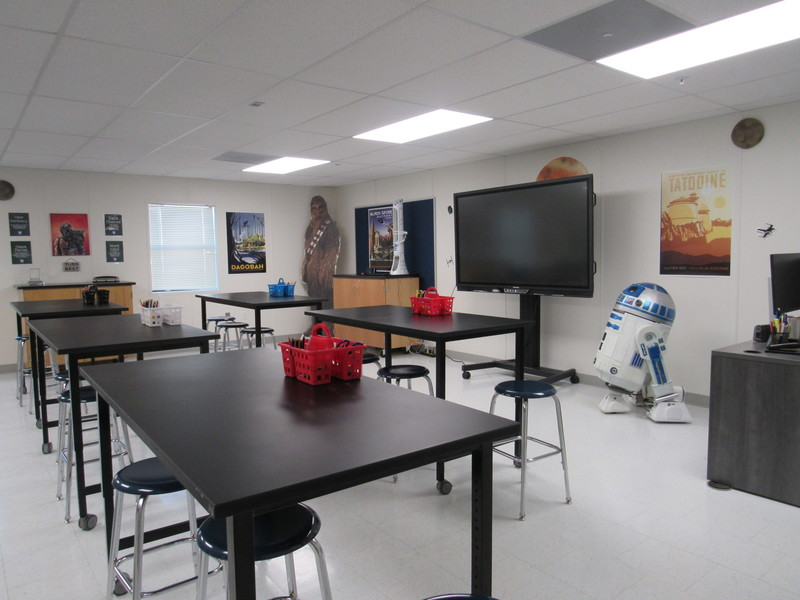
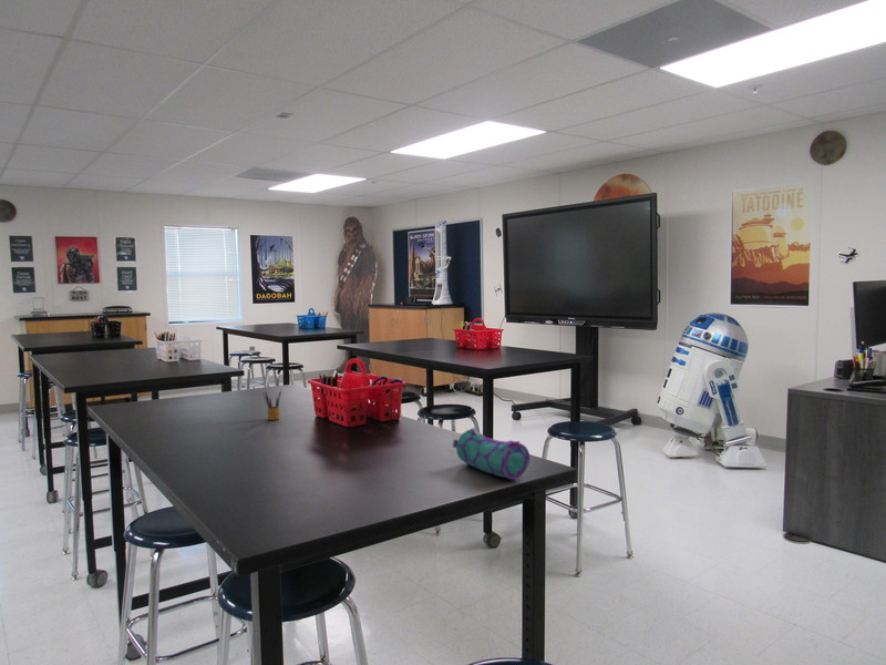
+ pencil case (491, 452)
+ pencil box (271, 405)
